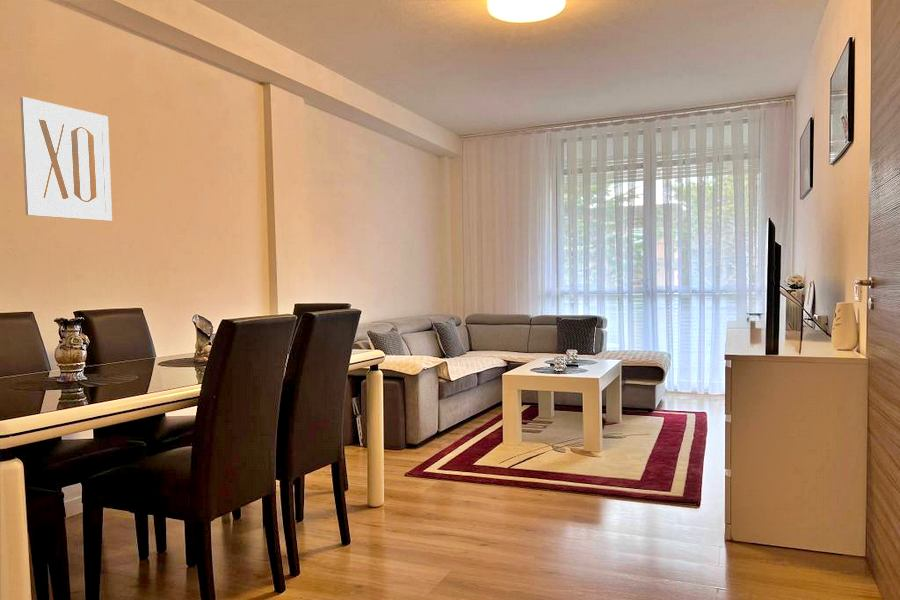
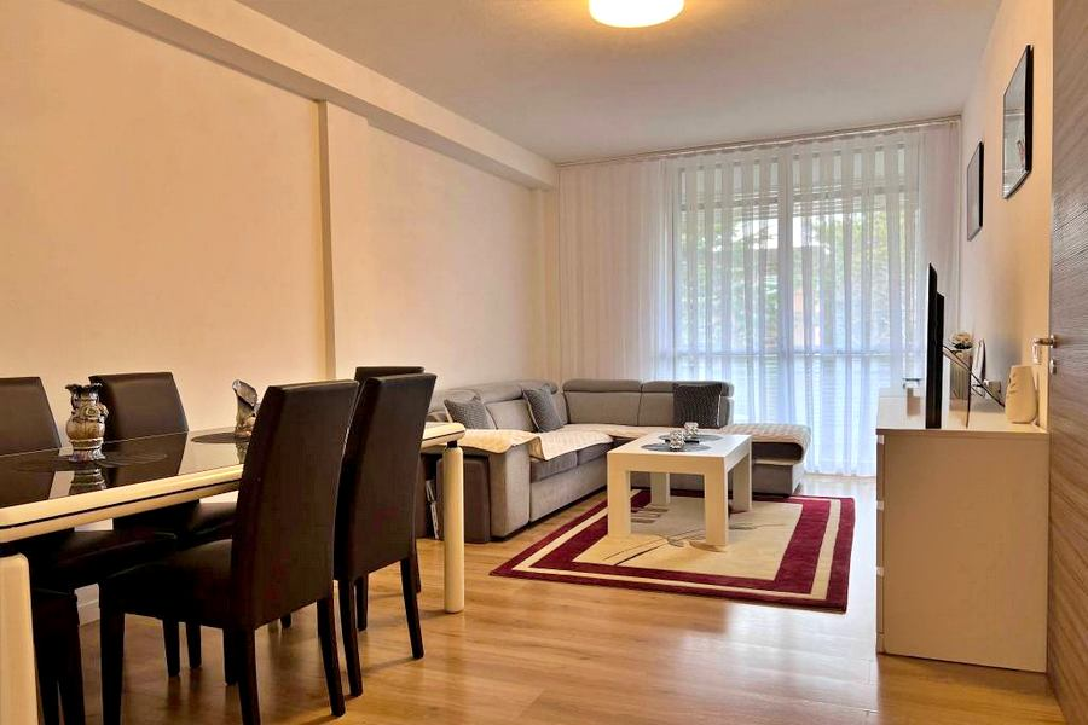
- wall art (69, 162)
